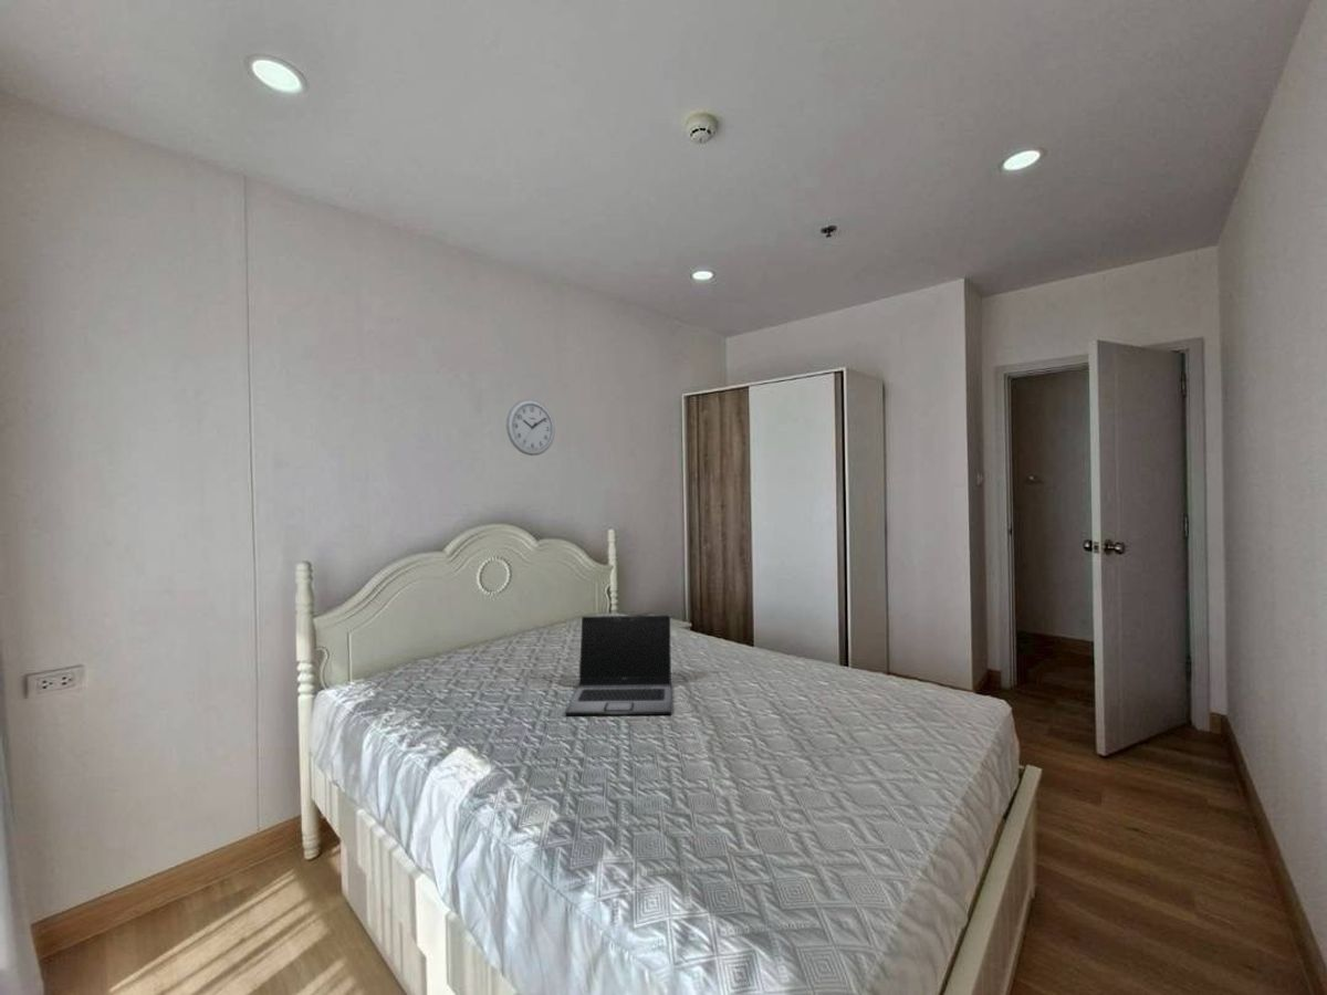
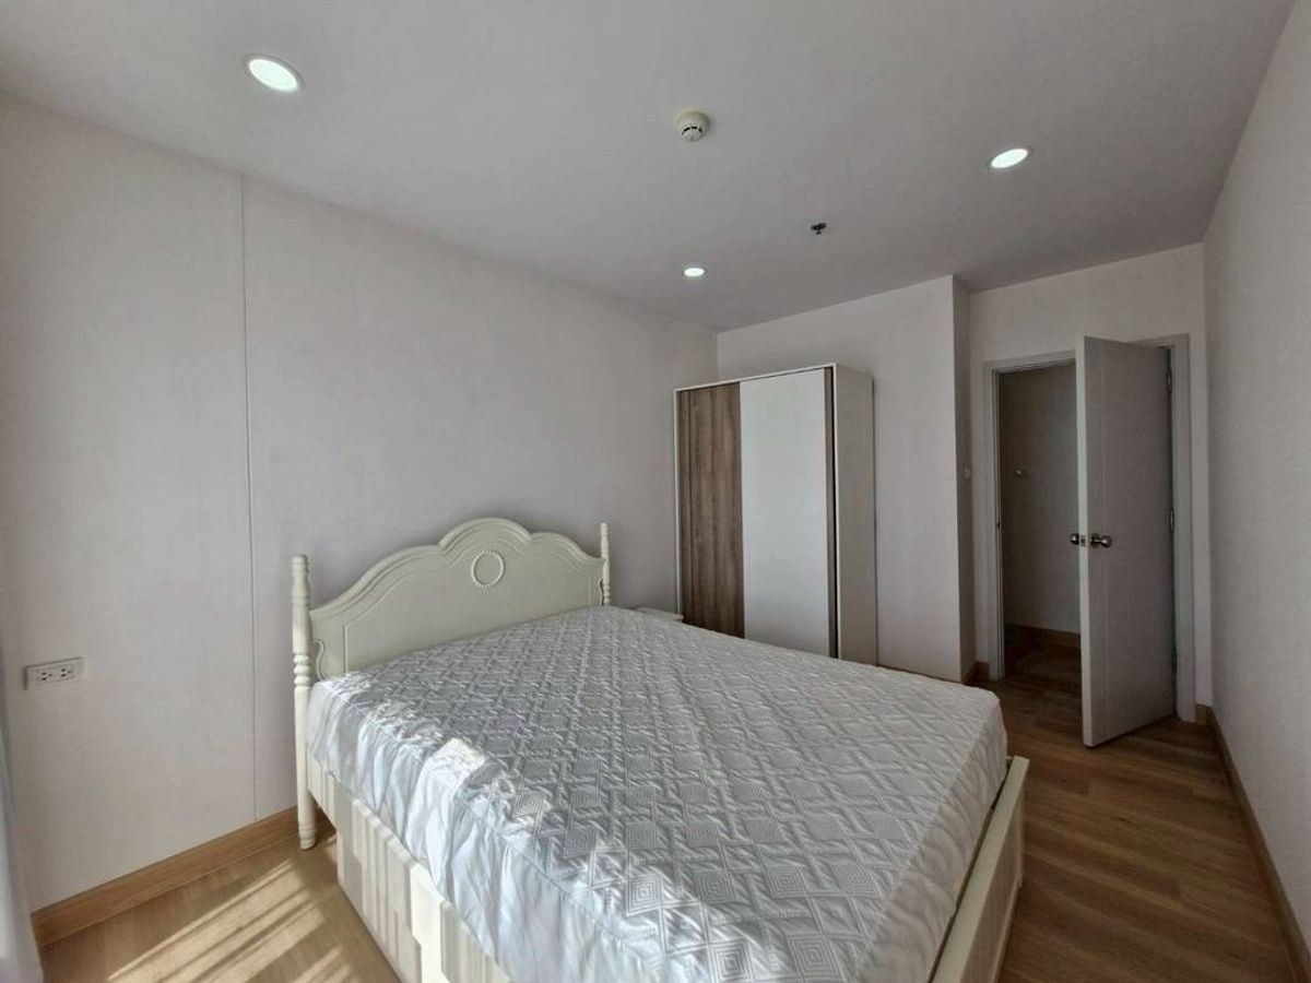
- wall clock (532, 427)
- laptop (621, 660)
